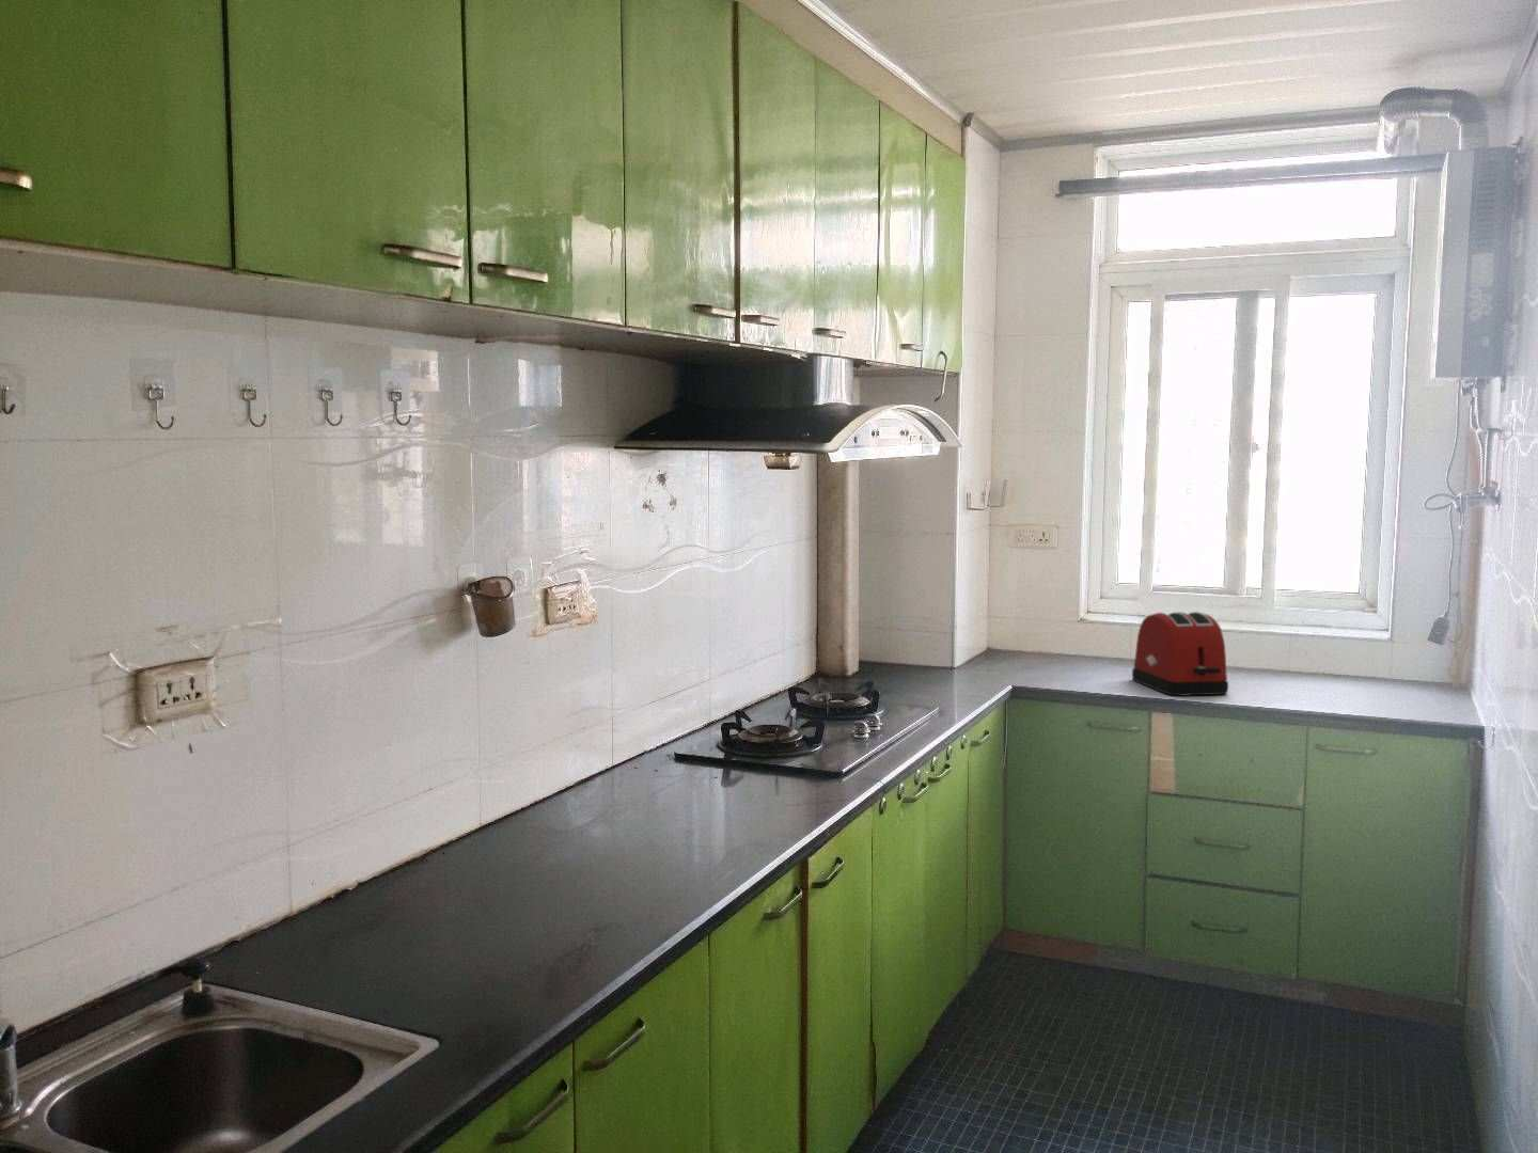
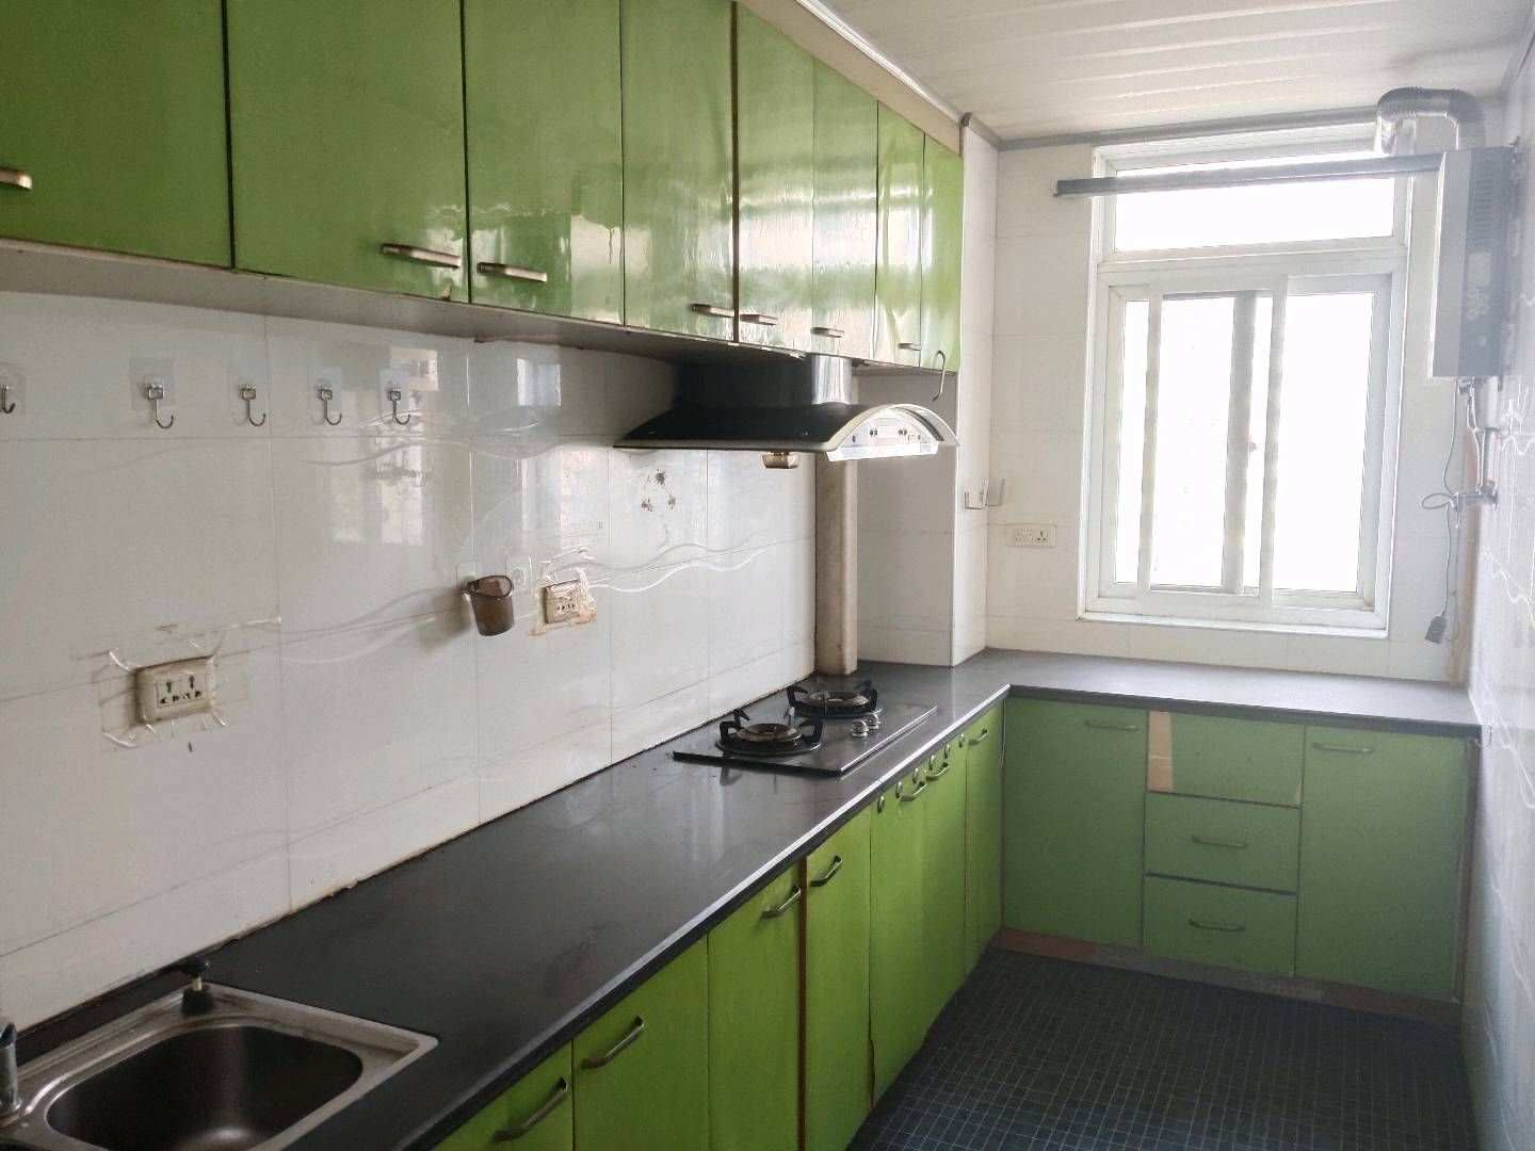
- toaster (1180, 649)
